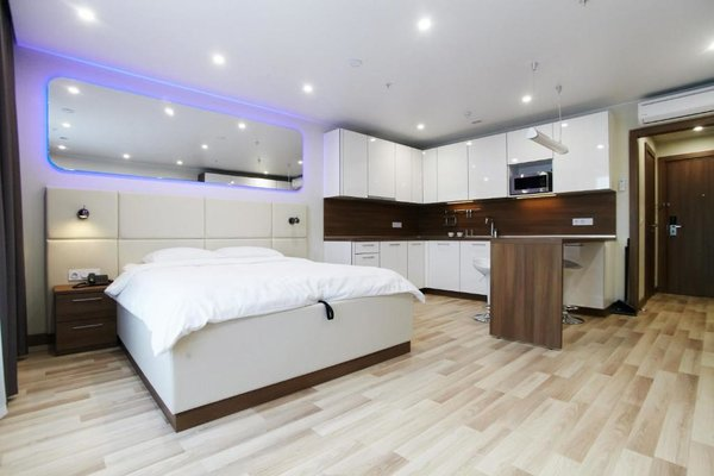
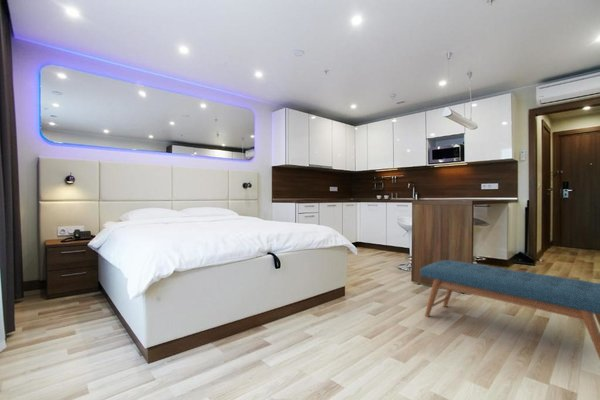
+ bench (507, 301)
